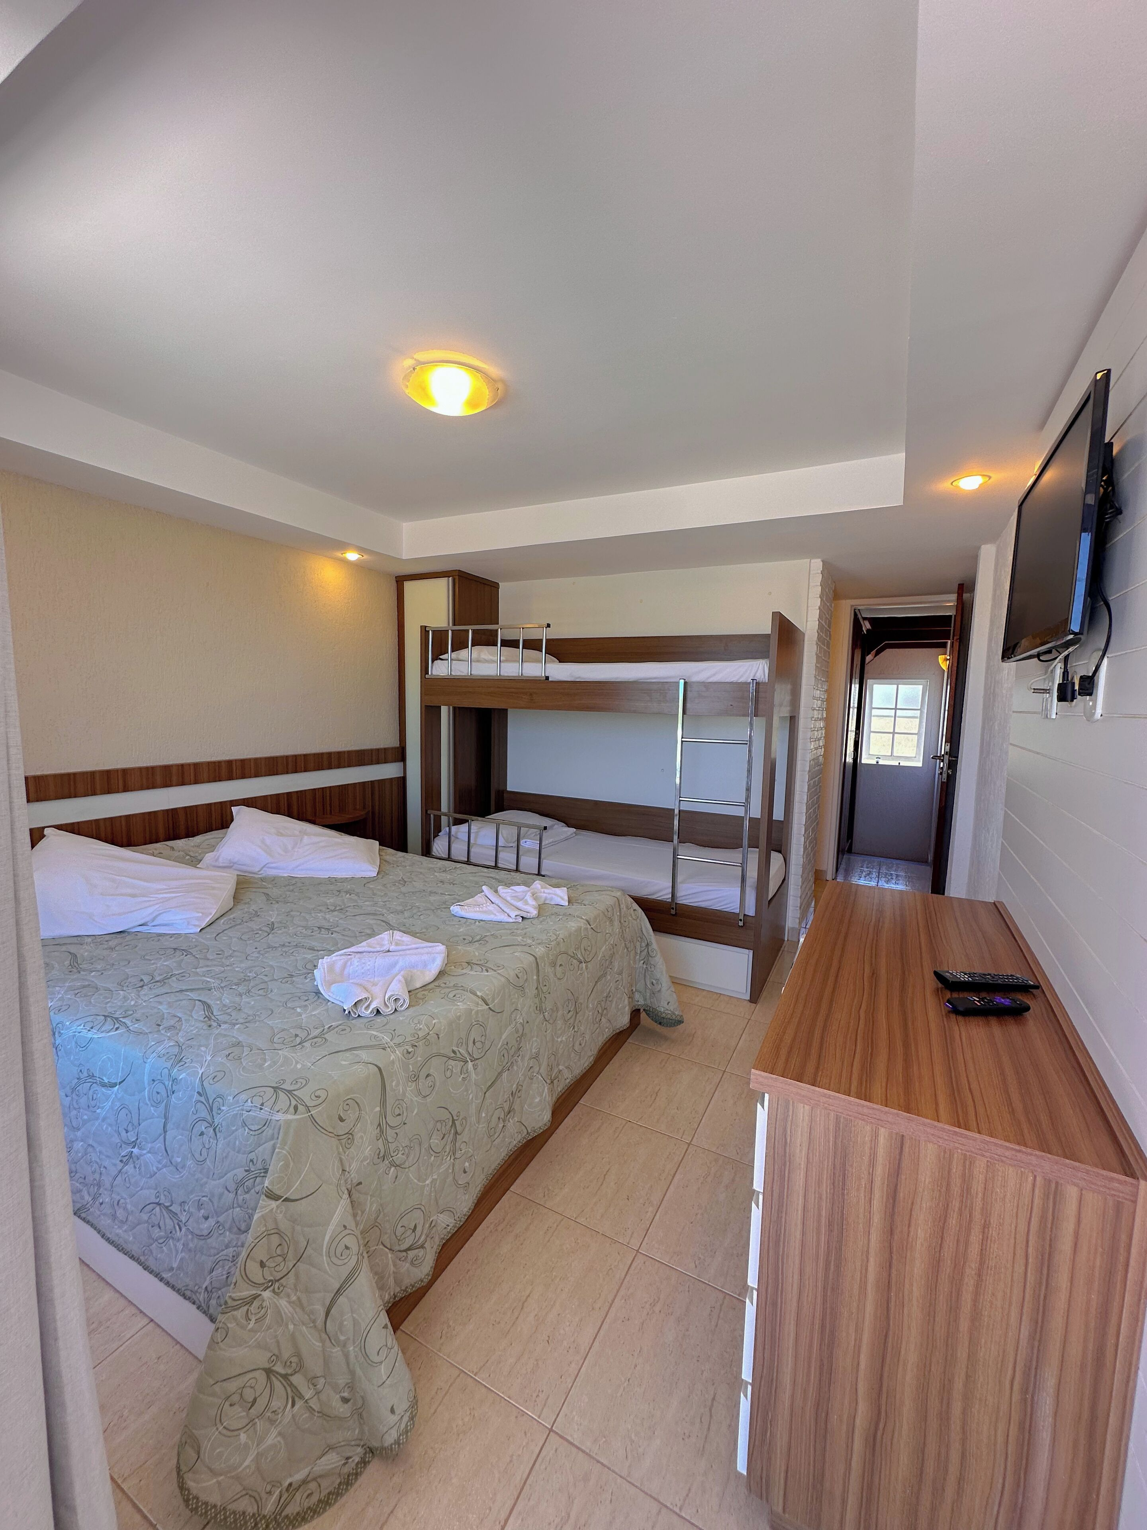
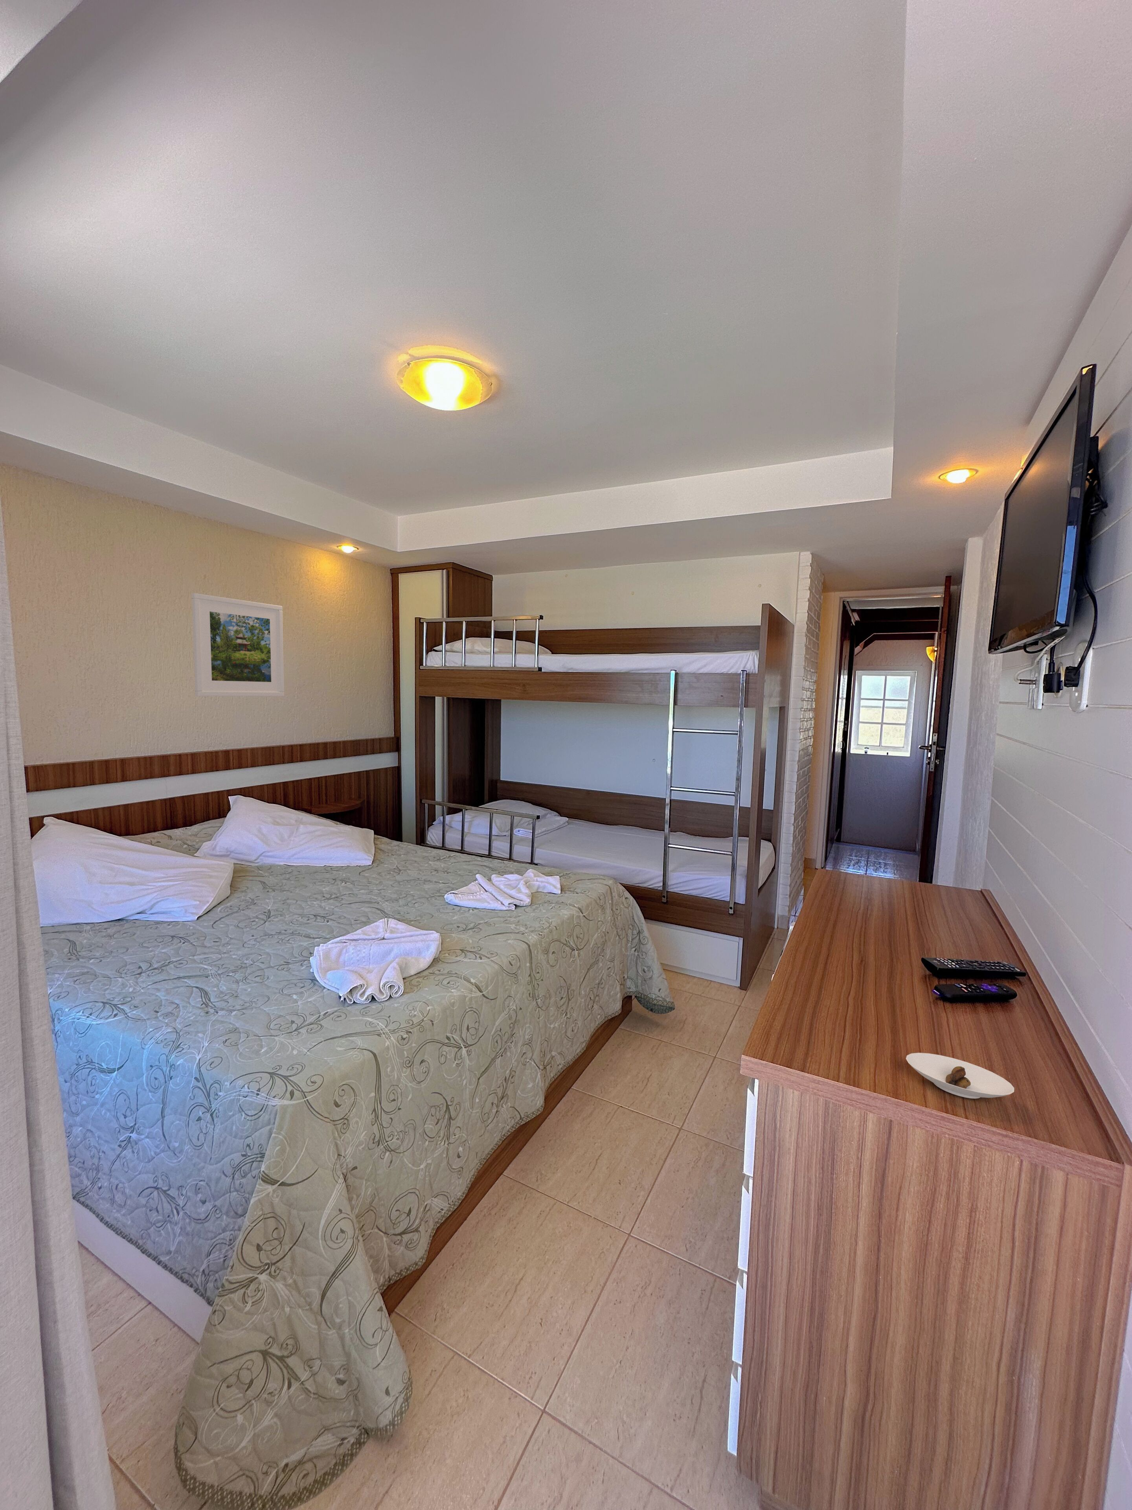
+ saucer (957, 1078)
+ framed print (241, 648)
